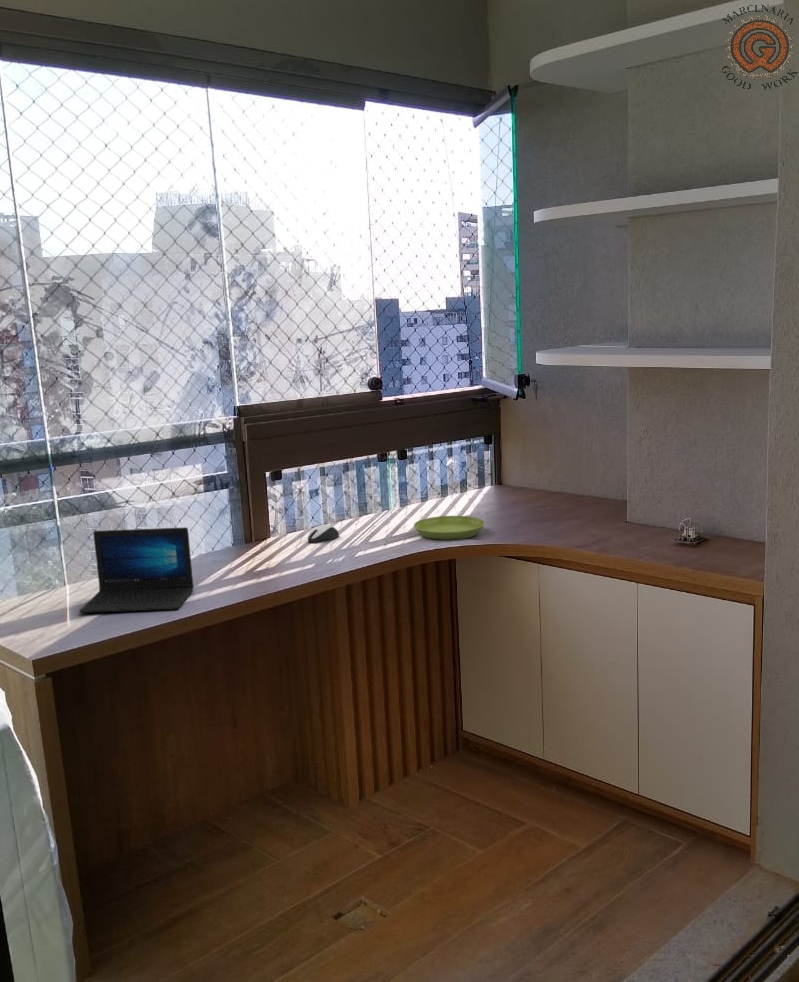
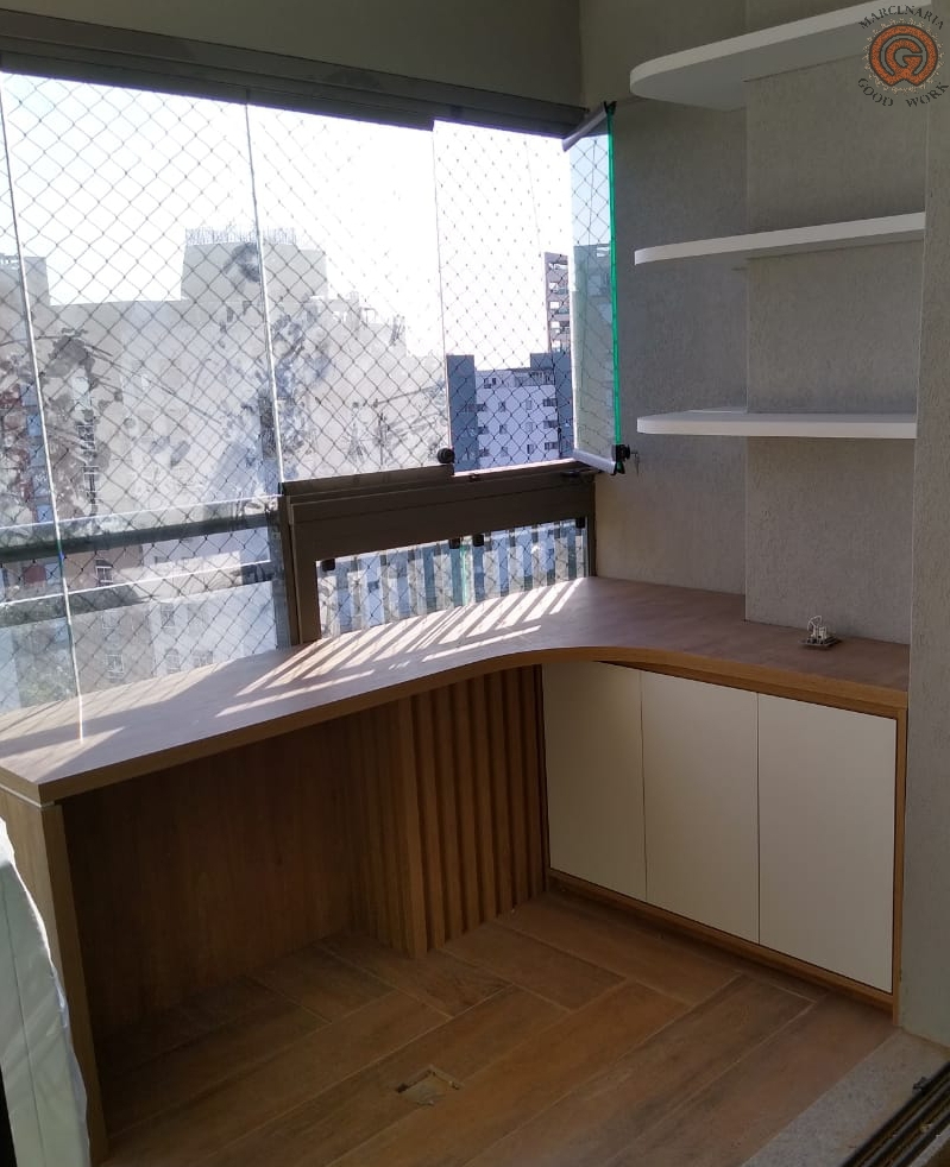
- saucer (449, 528)
- laptop (135, 569)
- computer mouse (323, 532)
